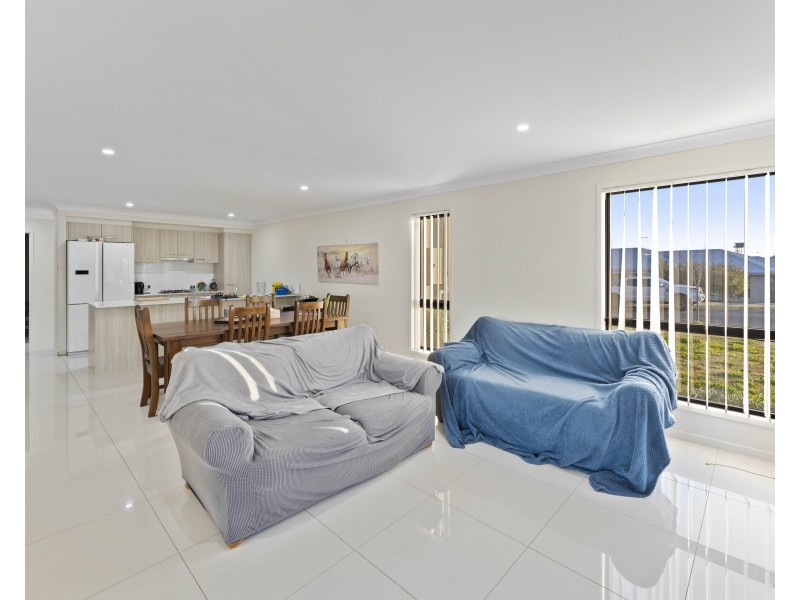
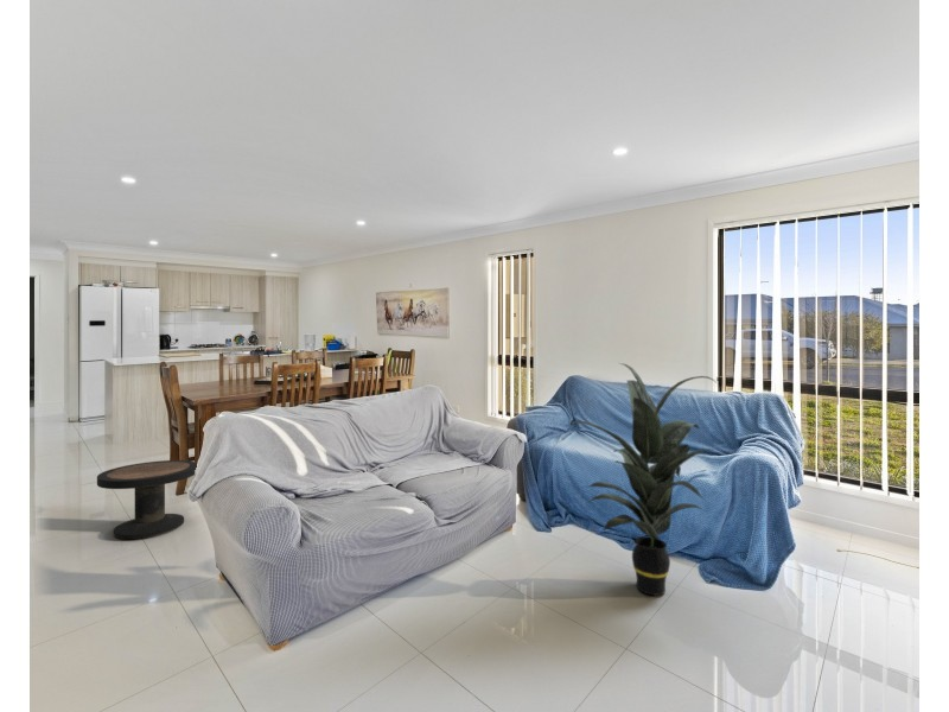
+ side table (149, 498)
+ indoor plant (644, 473)
